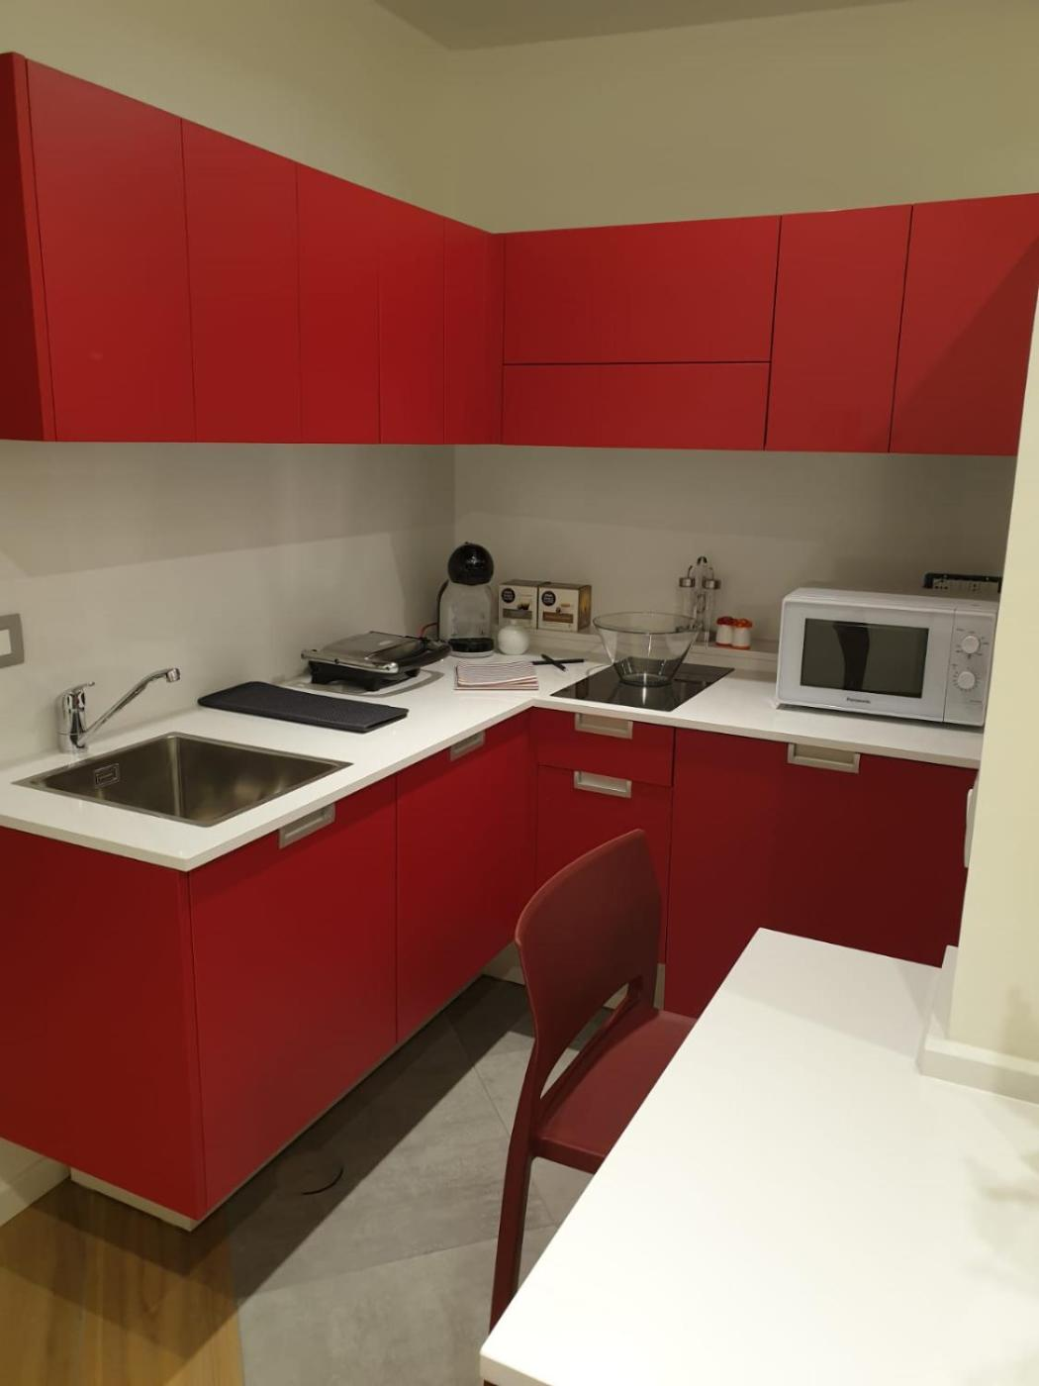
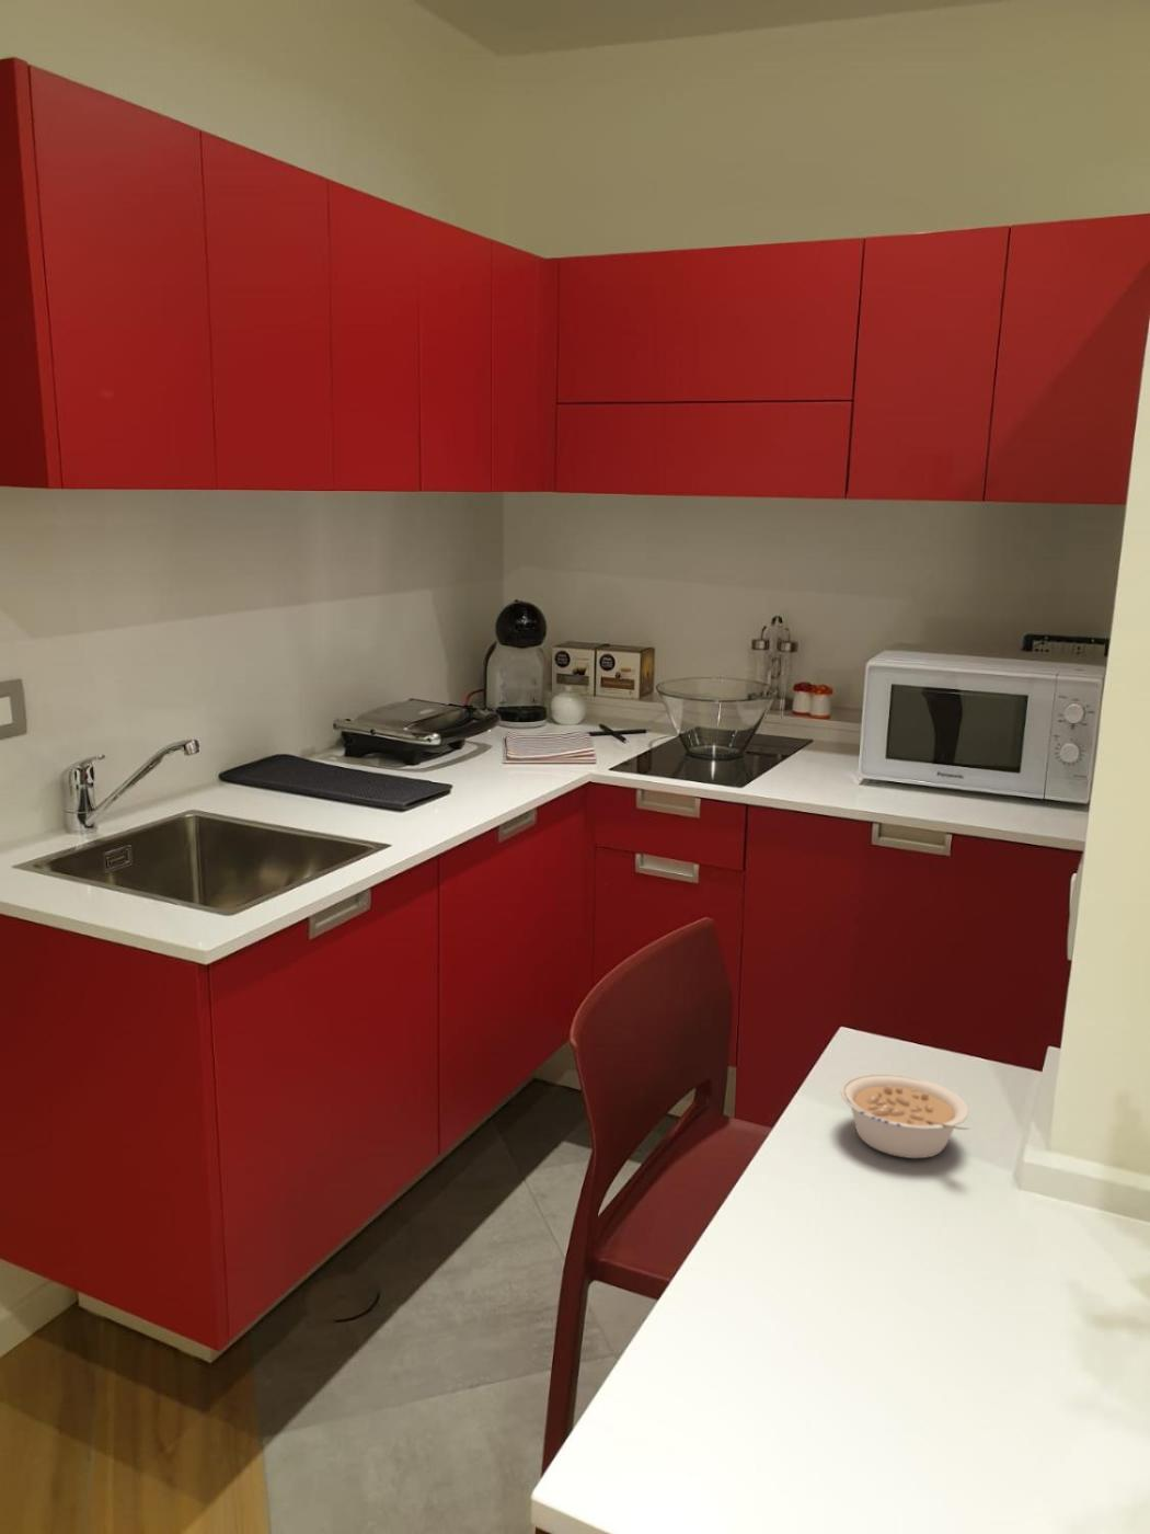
+ legume (907, 1115)
